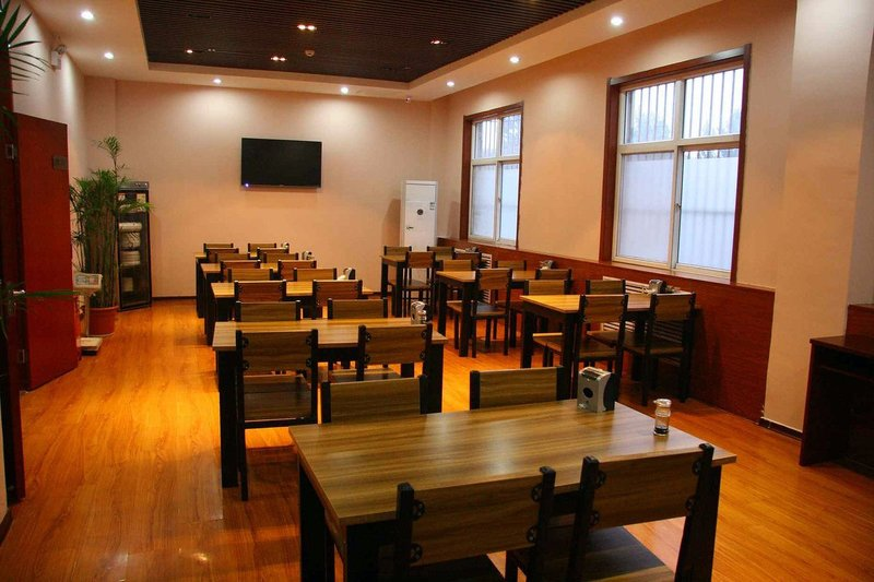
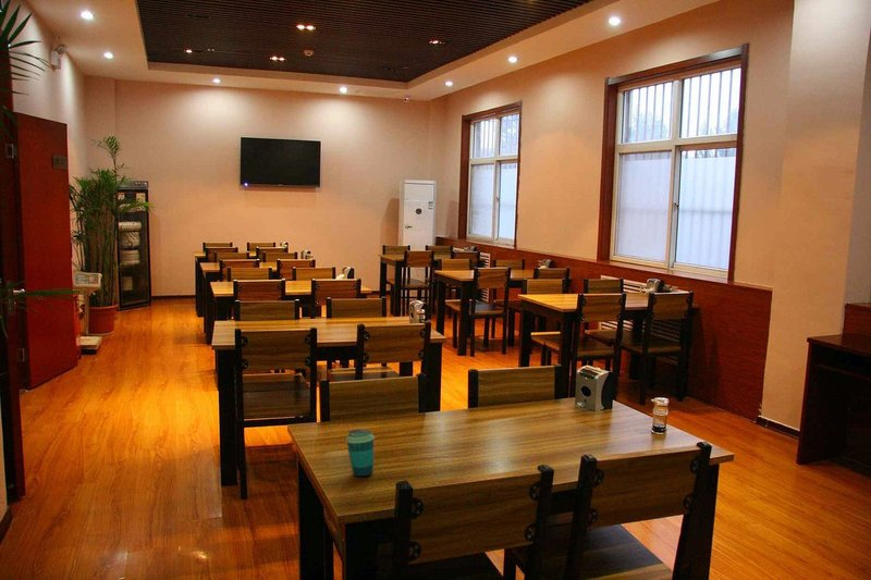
+ cup (359, 453)
